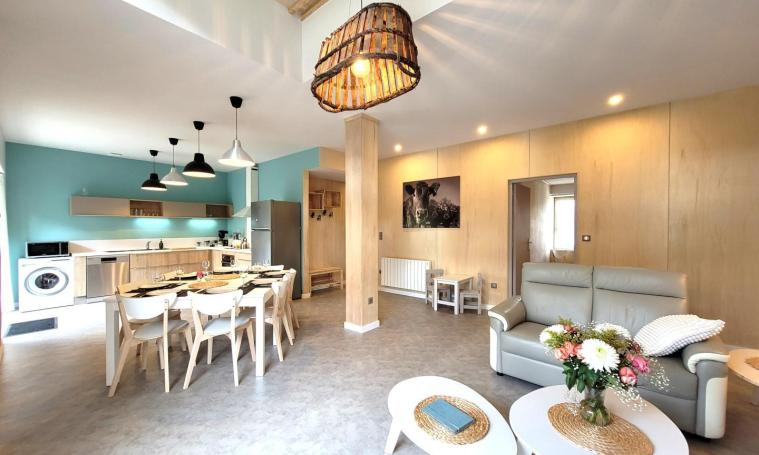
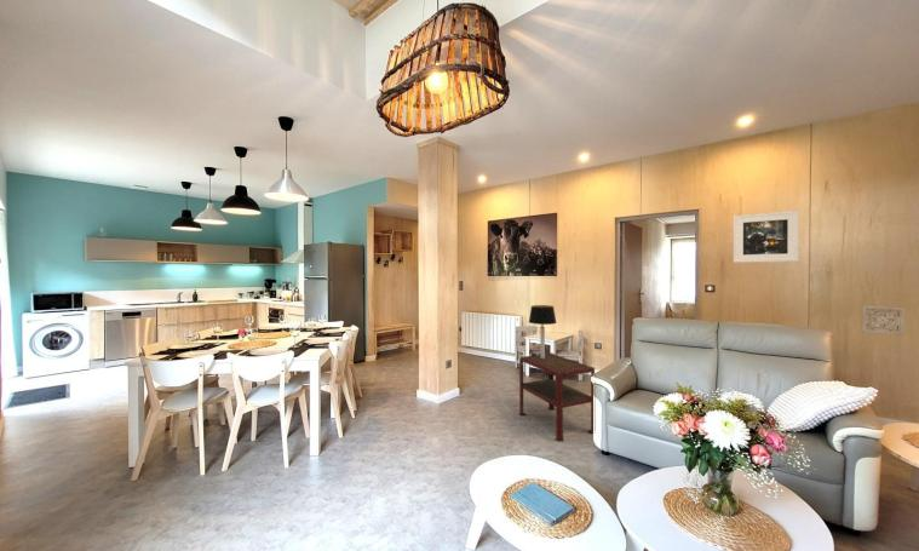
+ wall ornament (881, 320)
+ side table (555, 392)
+ table lamp (542, 332)
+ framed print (764, 237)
